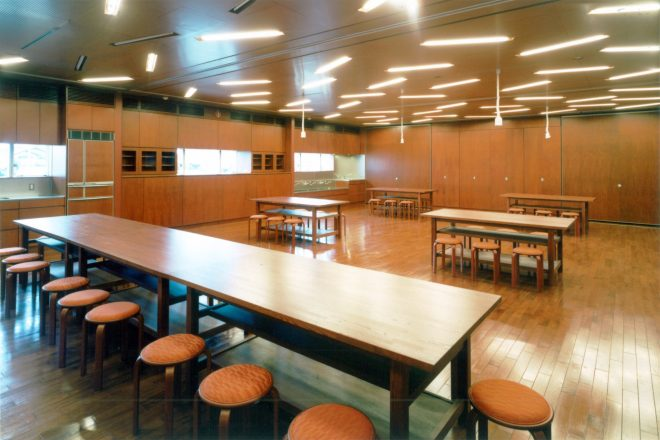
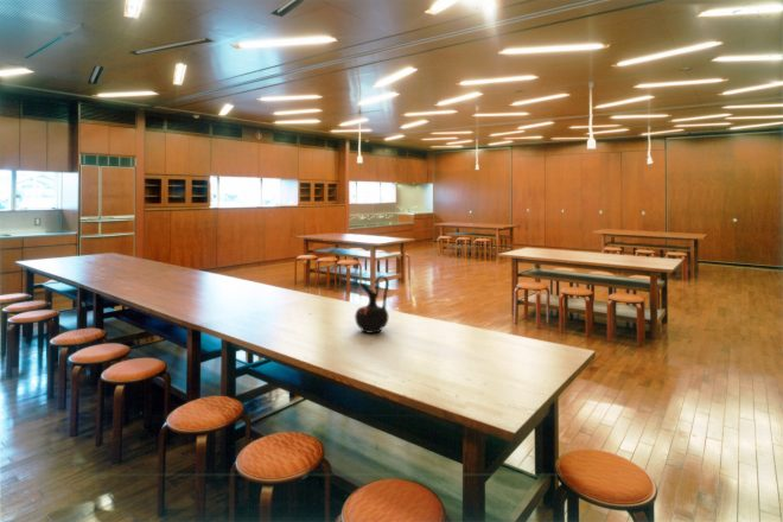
+ ceramic jug (371, 303)
